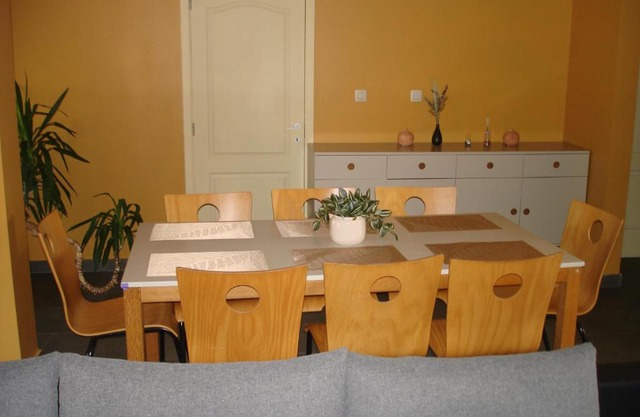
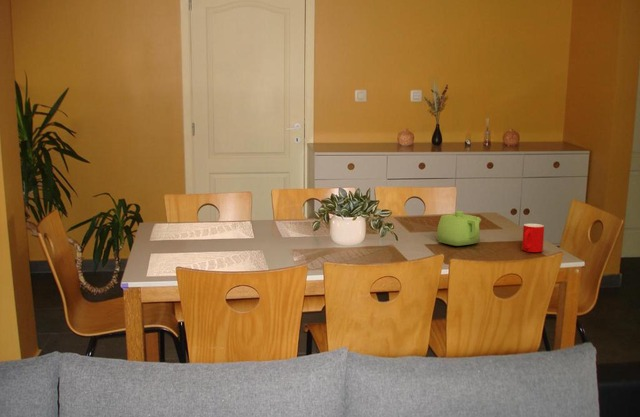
+ cup (531, 238)
+ teapot (466, 227)
